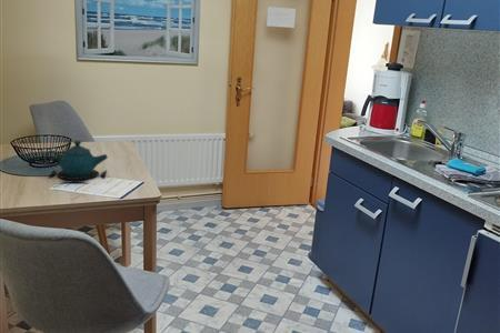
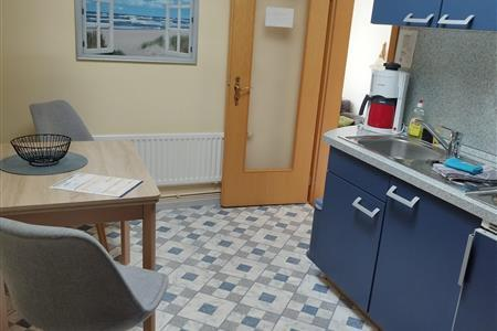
- teapot (77, 157)
